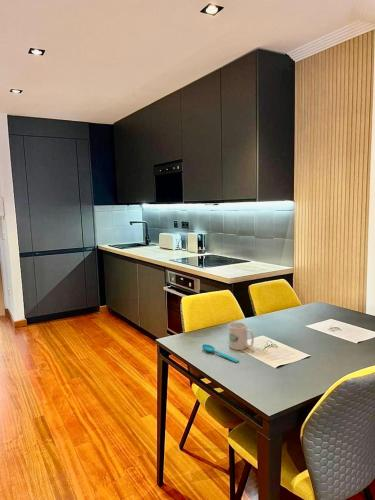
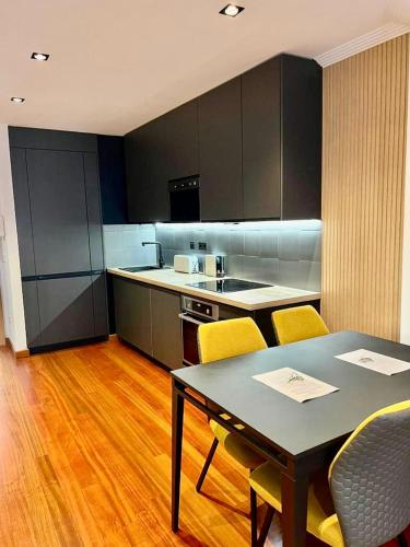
- mug (241, 336)
- spoon (219, 353)
